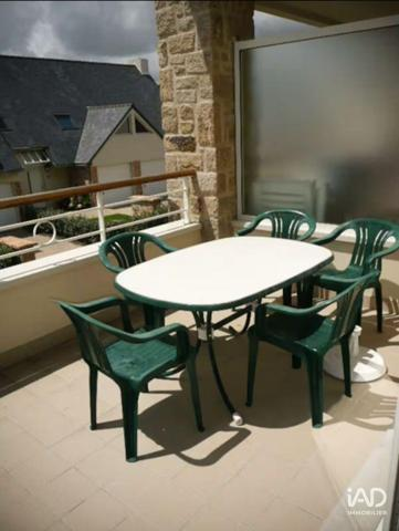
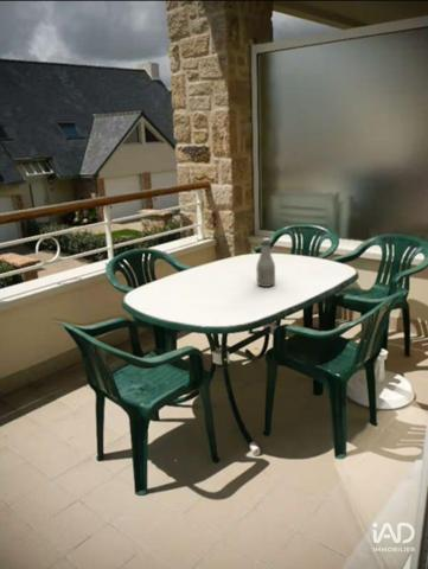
+ bottle (266, 262)
